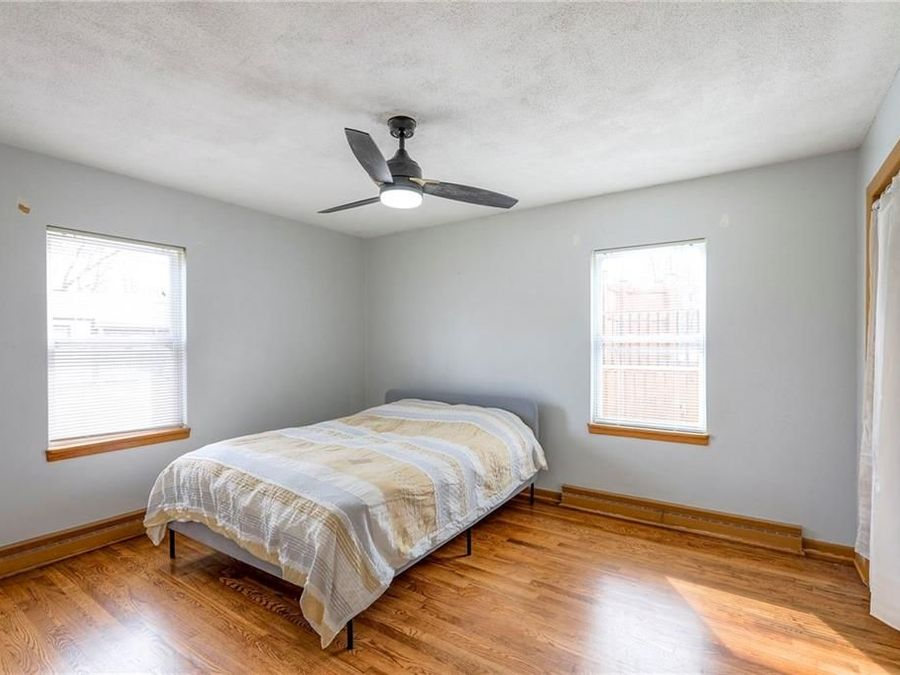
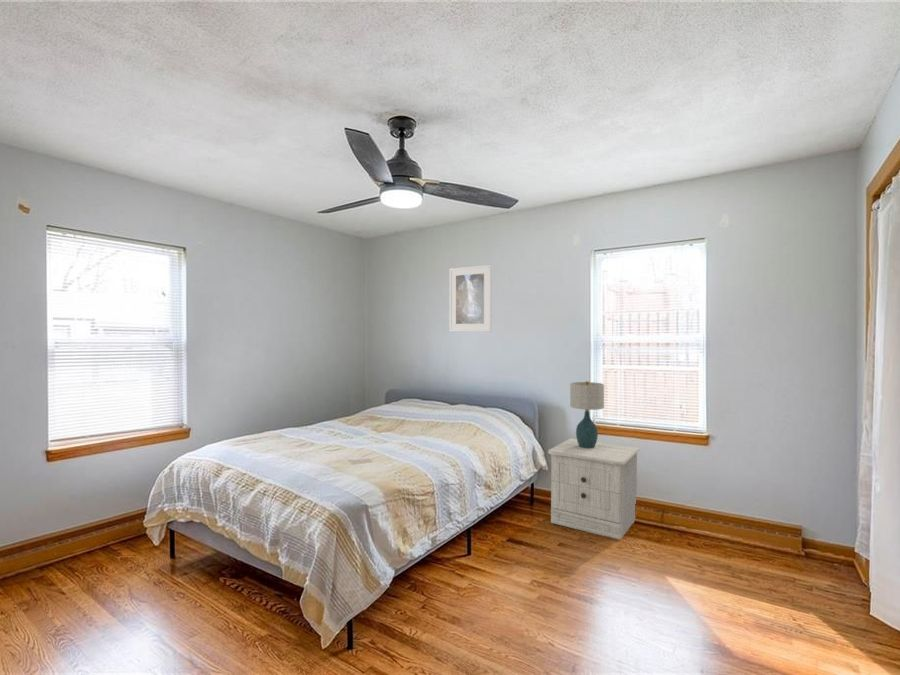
+ nightstand (593, 485)
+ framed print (469, 299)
+ table lamp (586, 413)
